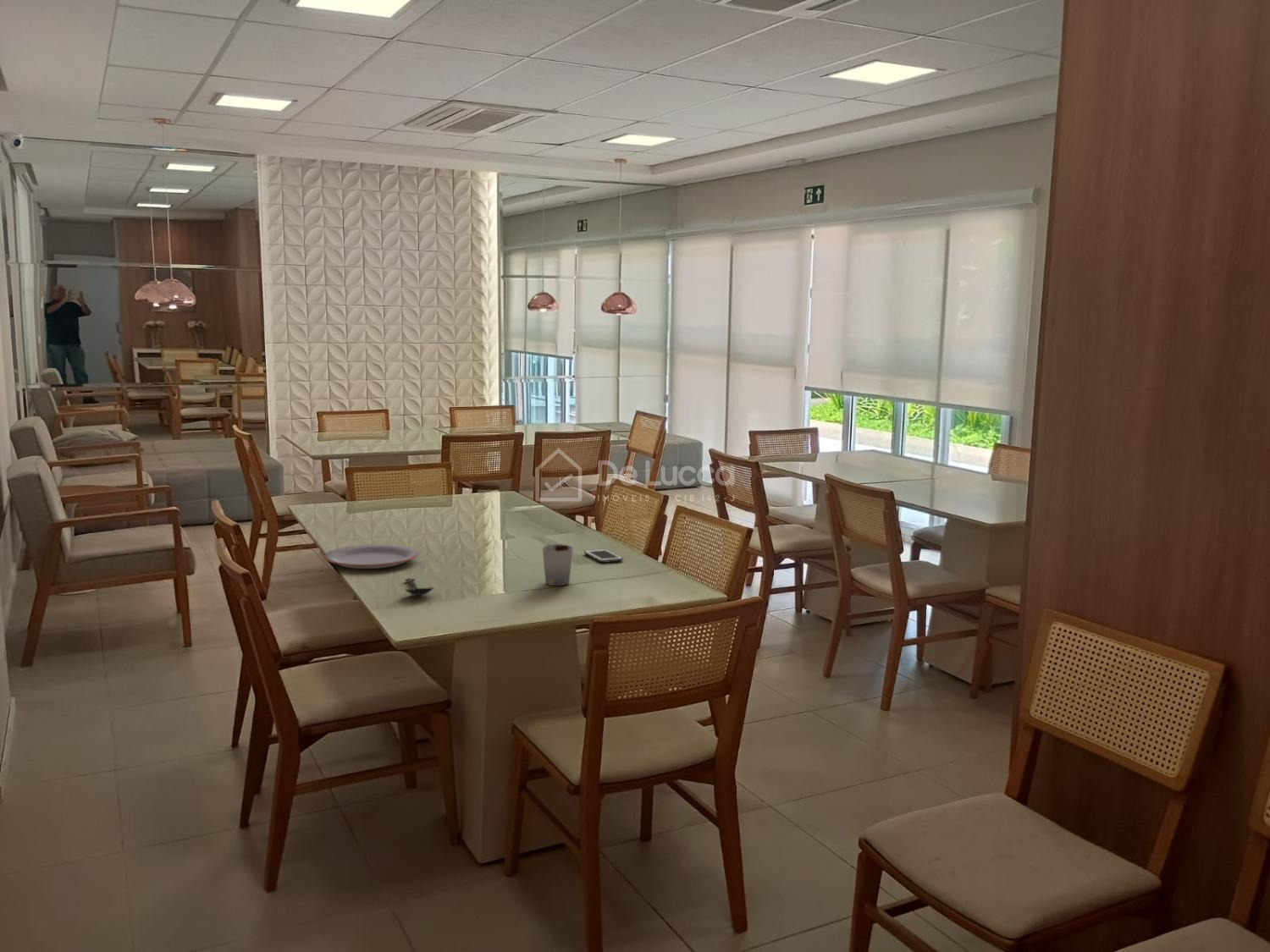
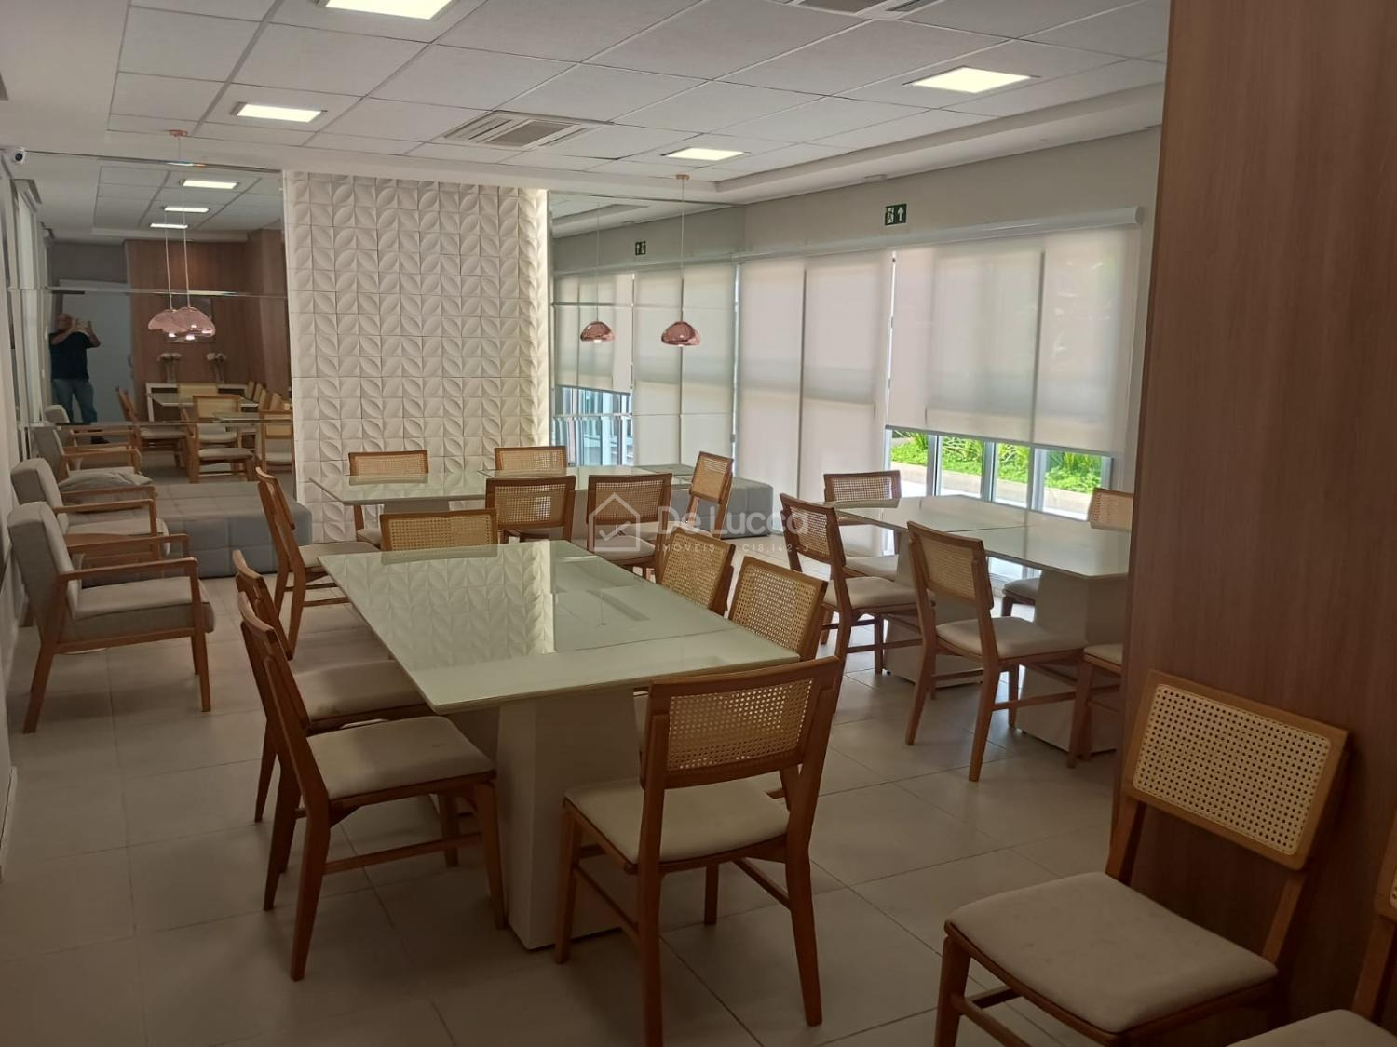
- spoon (415, 584)
- cell phone (603, 555)
- plate (372, 557)
- cup (555, 564)
